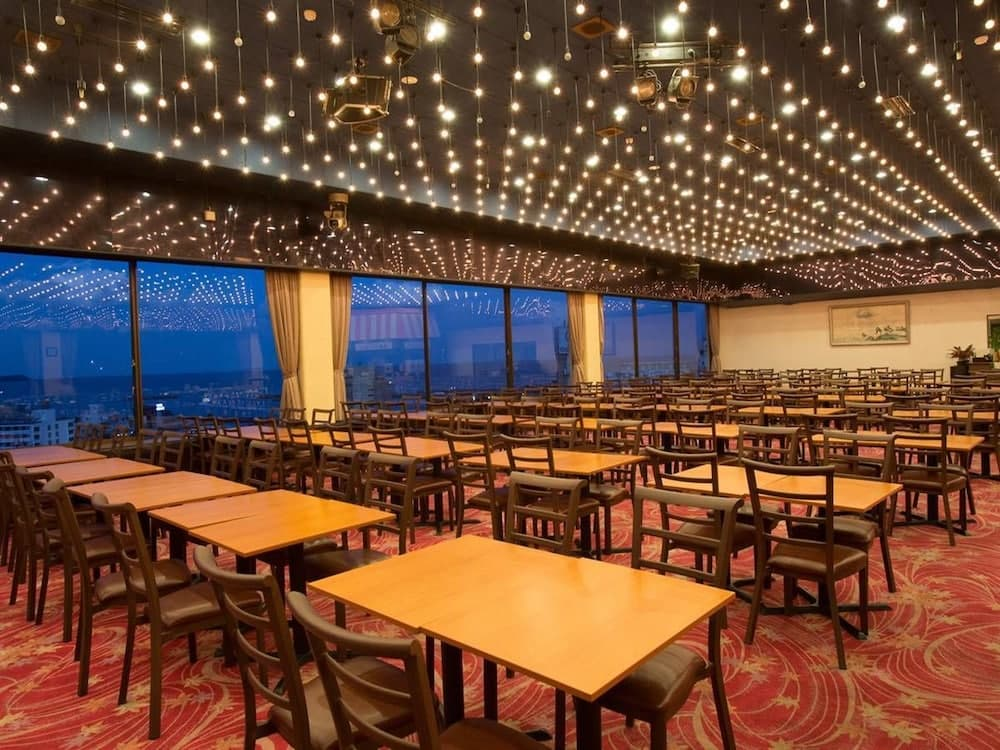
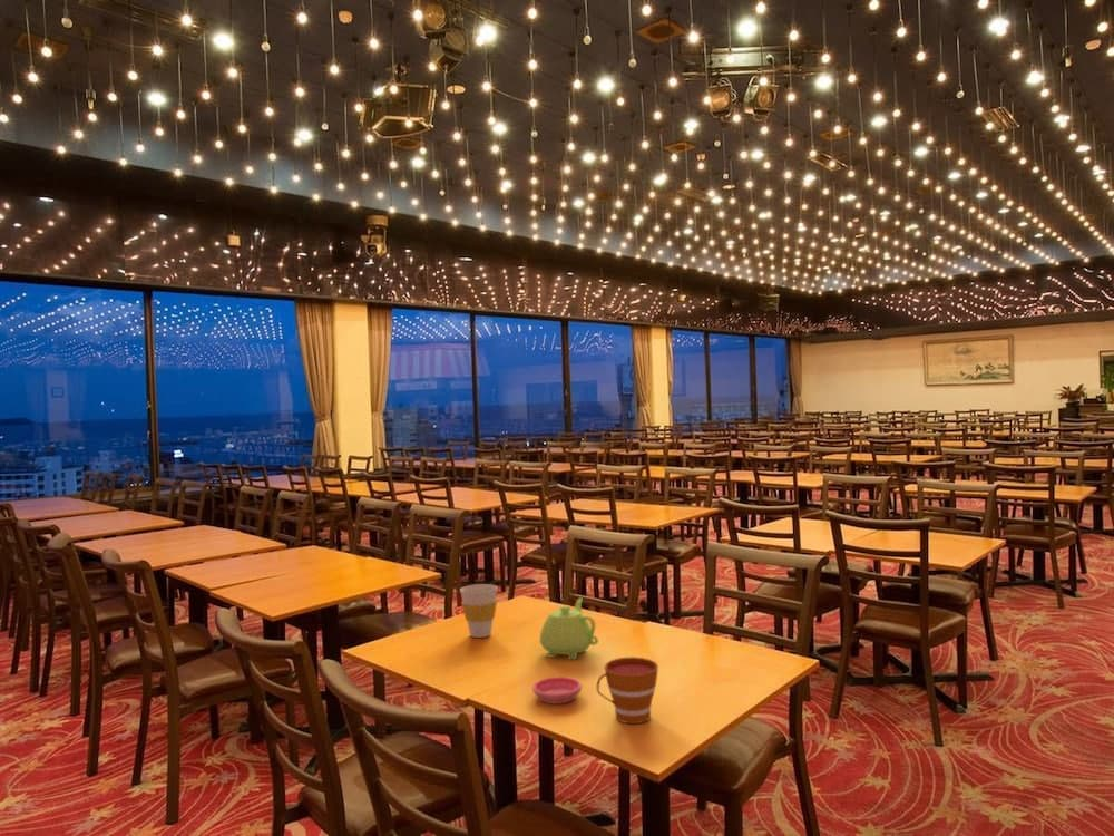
+ cup (627, 691)
+ cup (479, 611)
+ saucer (557, 690)
+ teapot (571, 628)
